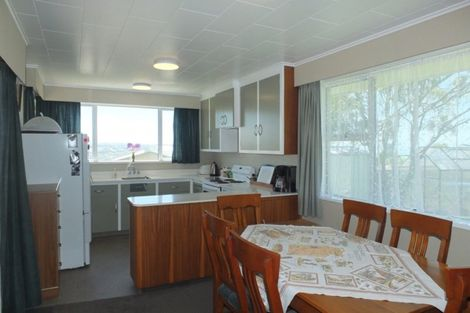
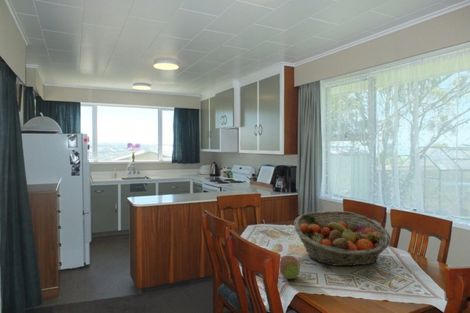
+ fruit (289, 267)
+ fruit basket (340, 236)
